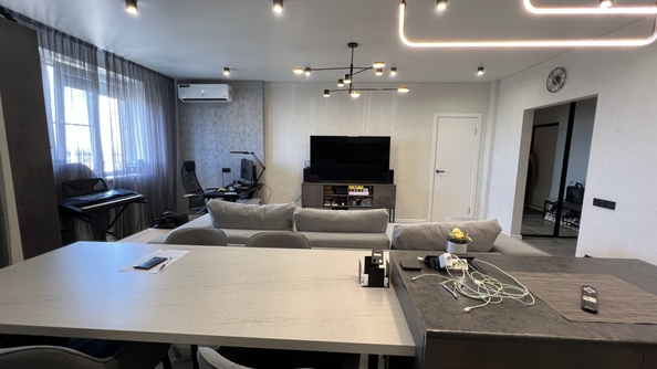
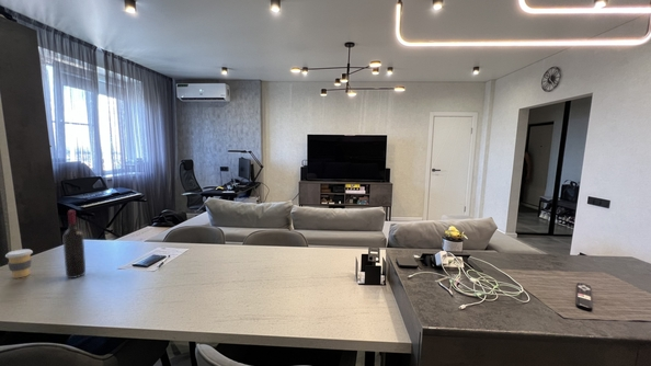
+ coffee cup (20, 263)
+ wine bottle (73, 243)
